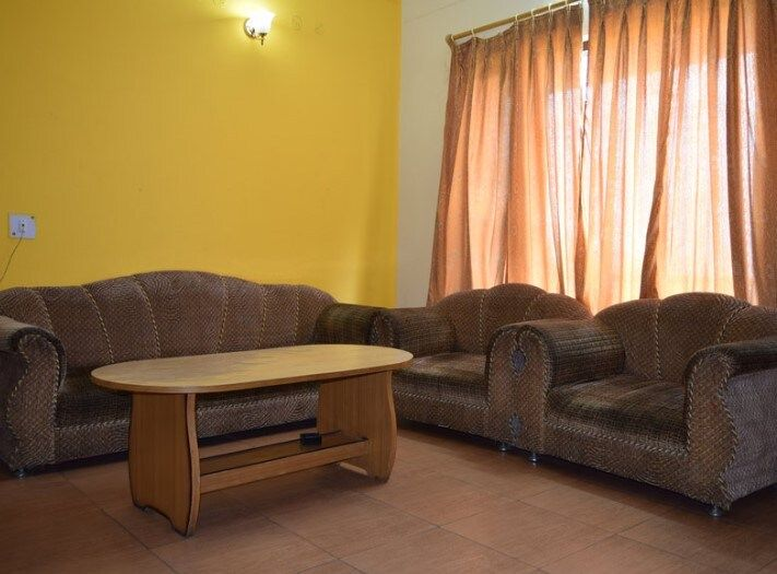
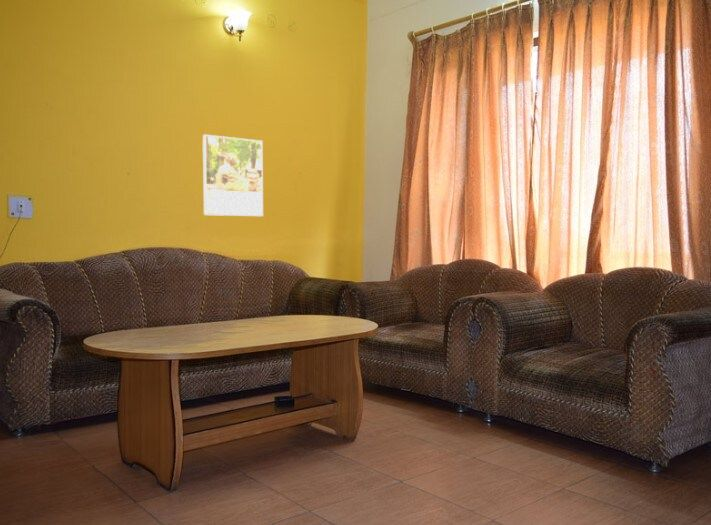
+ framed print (233, 176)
